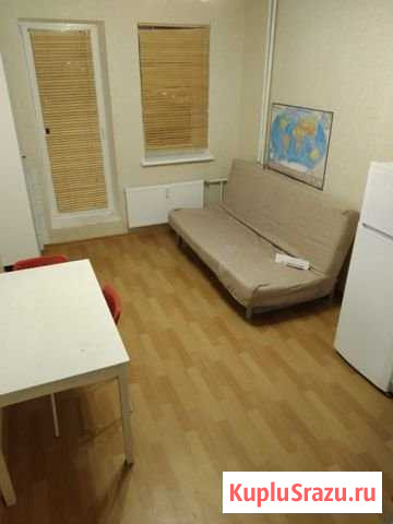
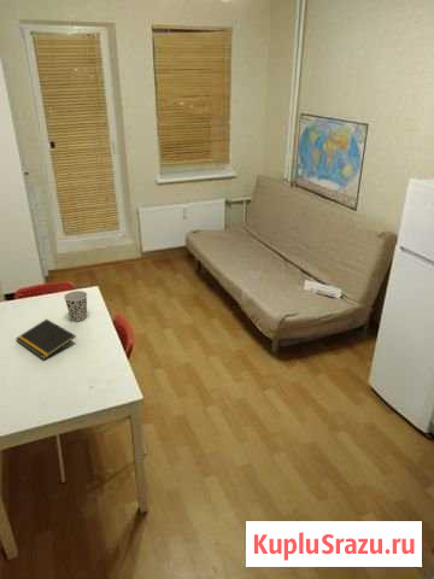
+ notepad (45, 338)
+ cup (77, 306)
